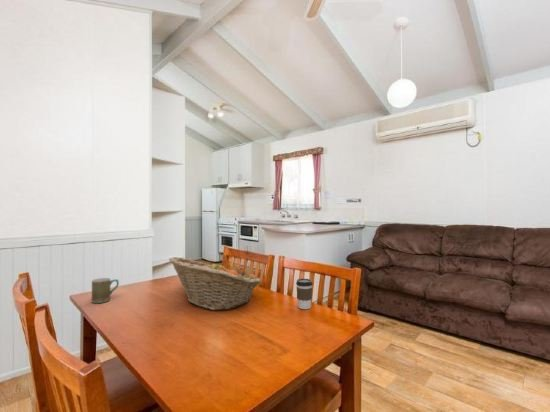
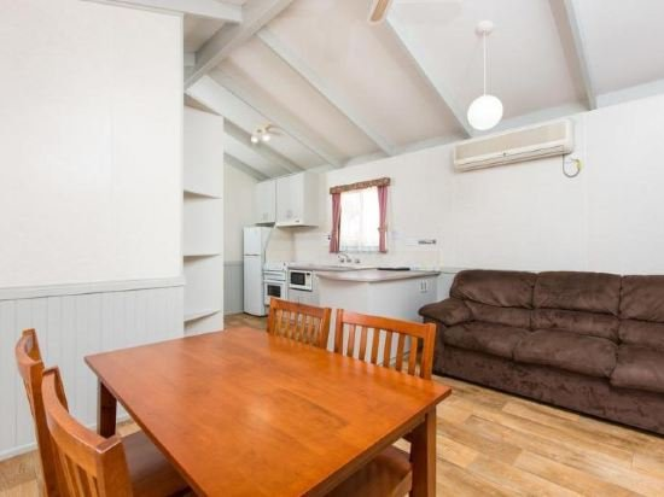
- coffee cup (304, 293)
- fruit basket (214, 277)
- mug (105, 289)
